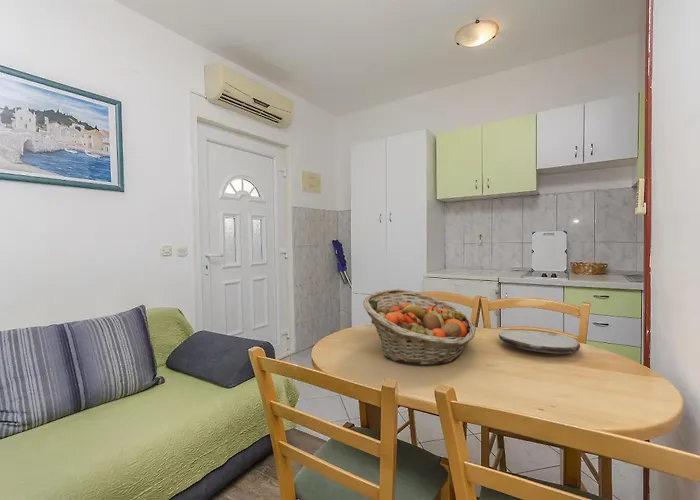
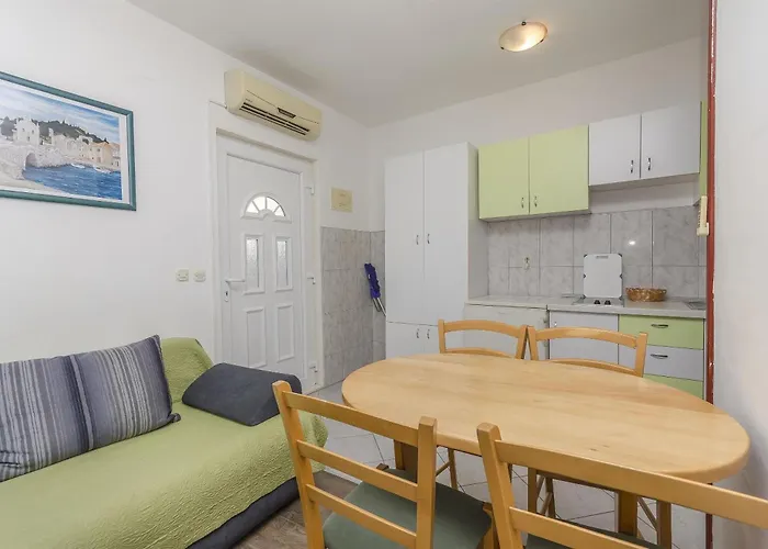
- fruit basket (419, 322)
- plate (537, 341)
